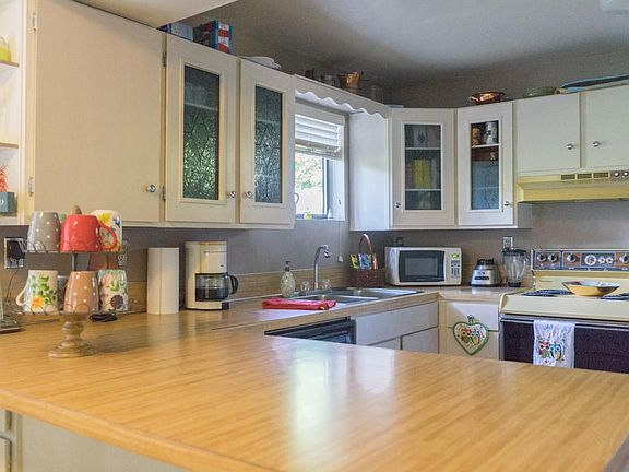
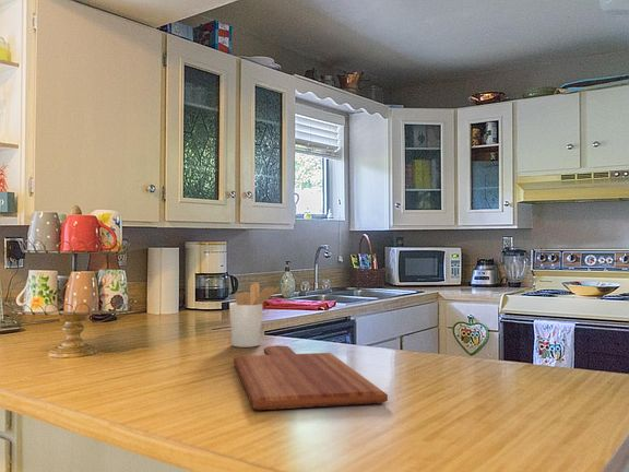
+ utensil holder (253, 314)
+ cutting board (298, 375)
